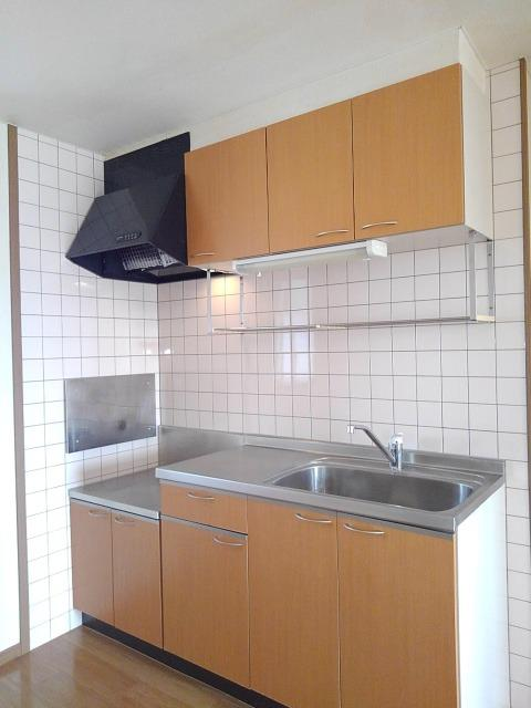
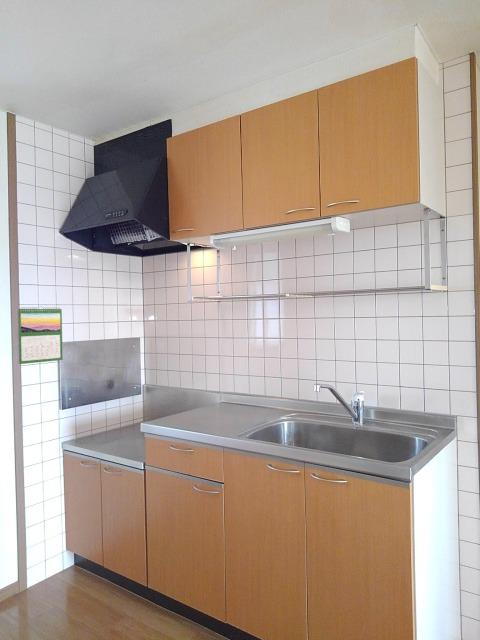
+ calendar (41, 334)
